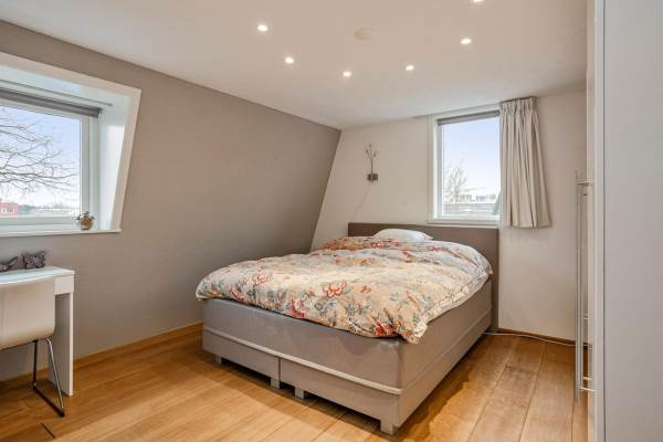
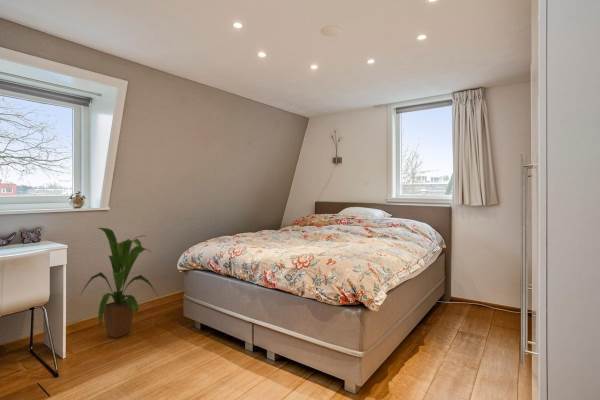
+ house plant (127, 276)
